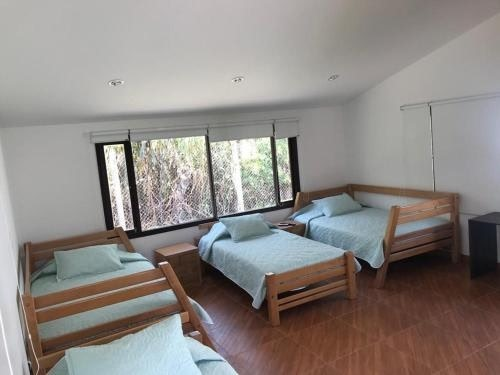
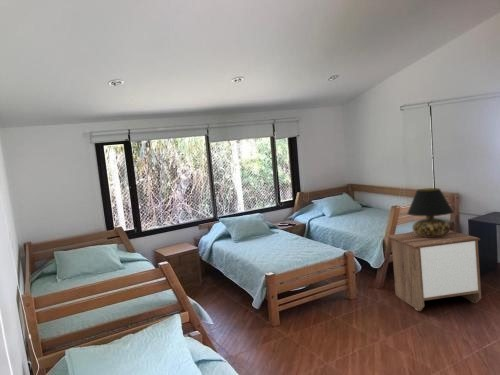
+ table lamp (429, 212)
+ nightstand (432, 268)
